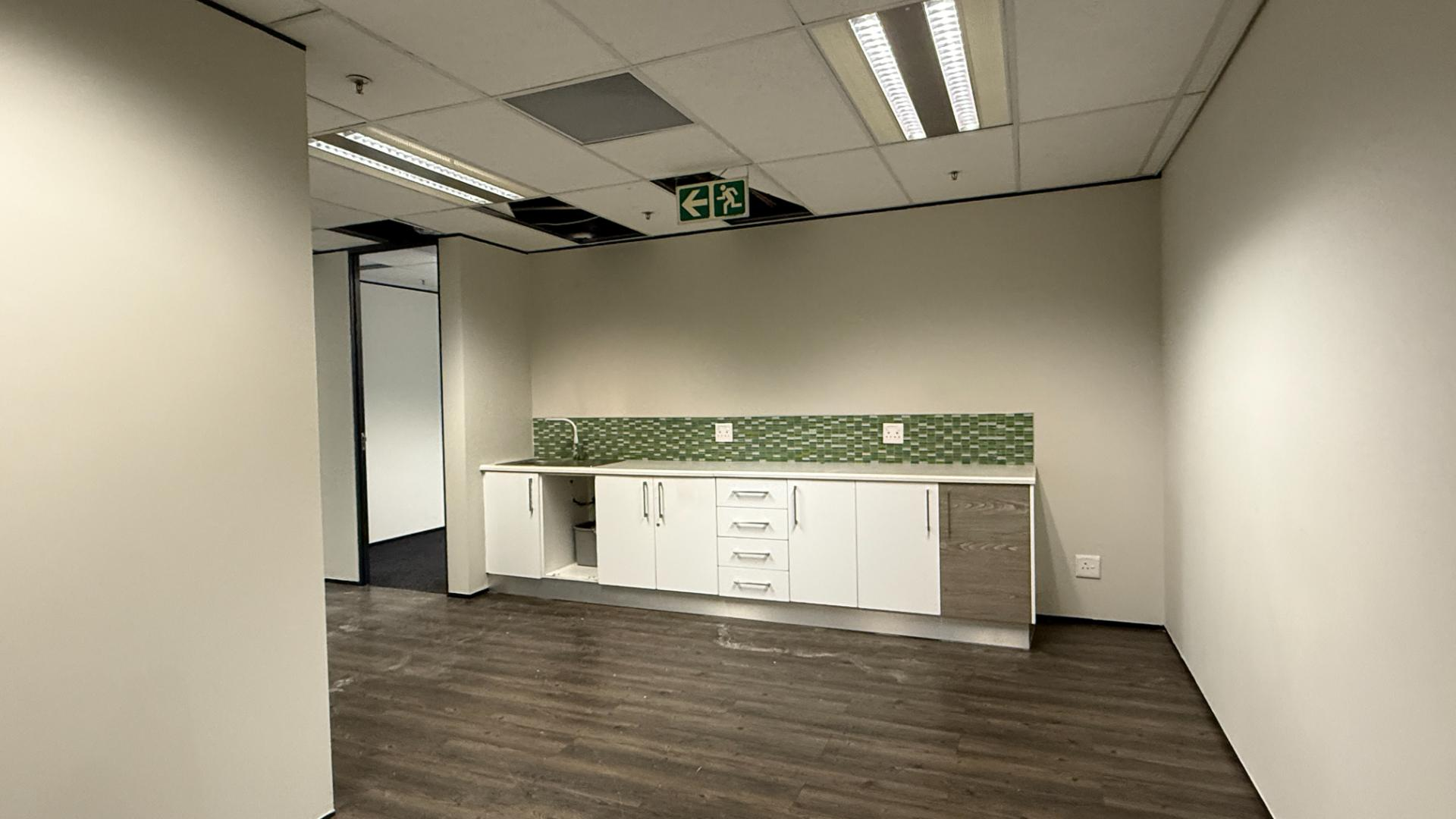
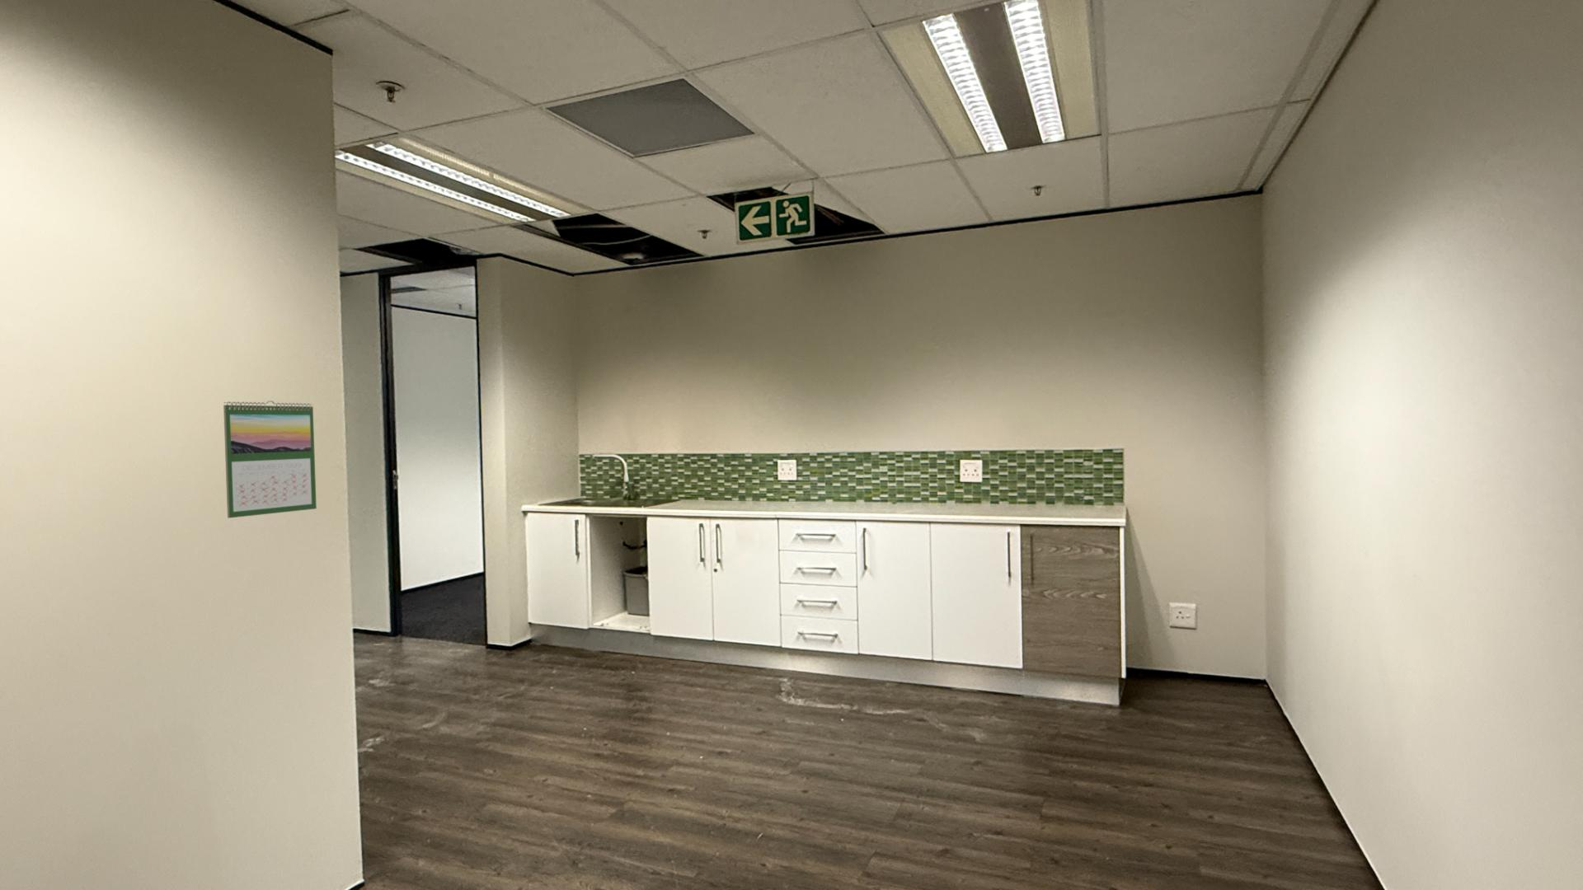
+ calendar (272, 456)
